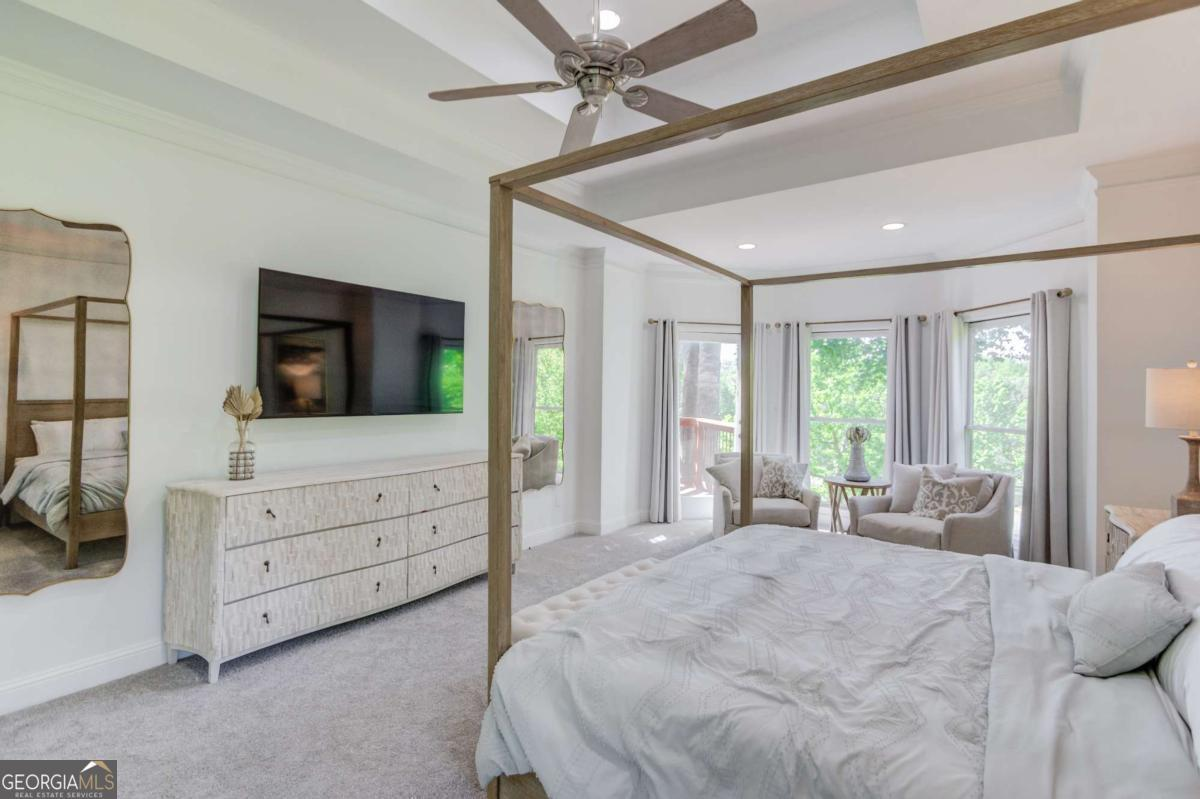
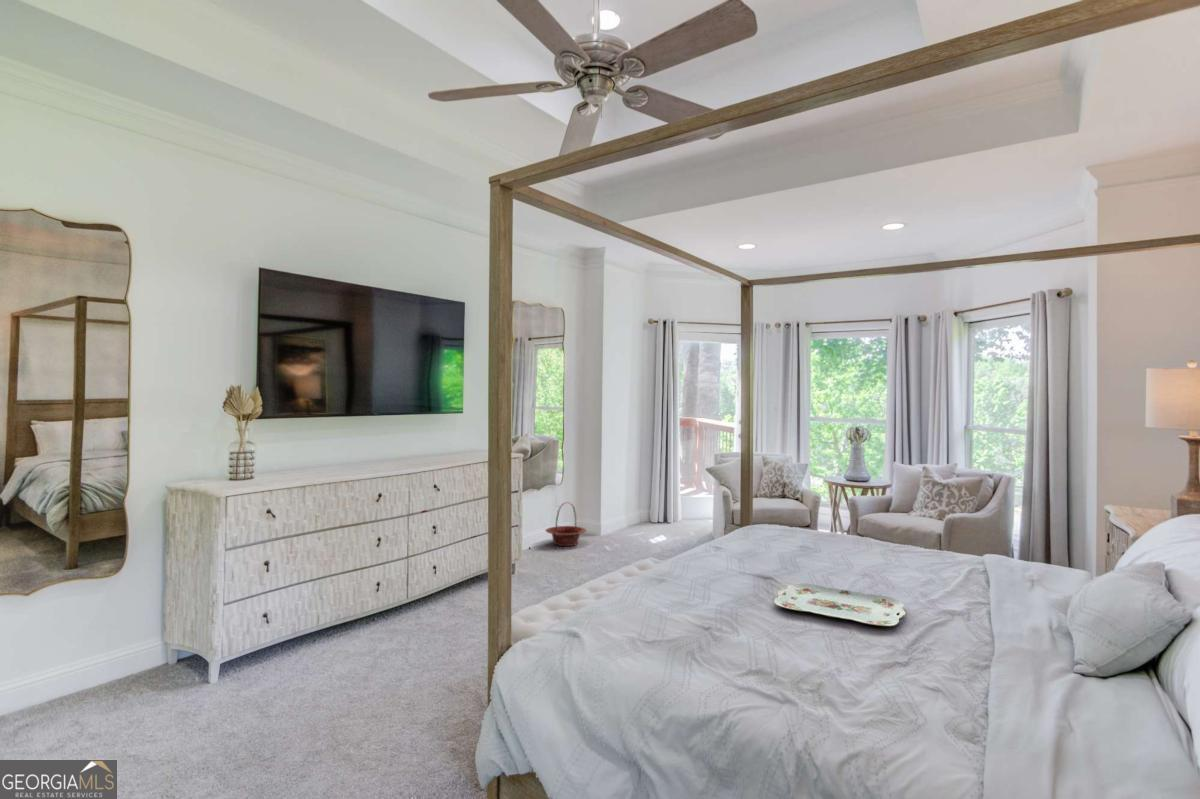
+ serving tray (838, 604)
+ basket (565, 526)
